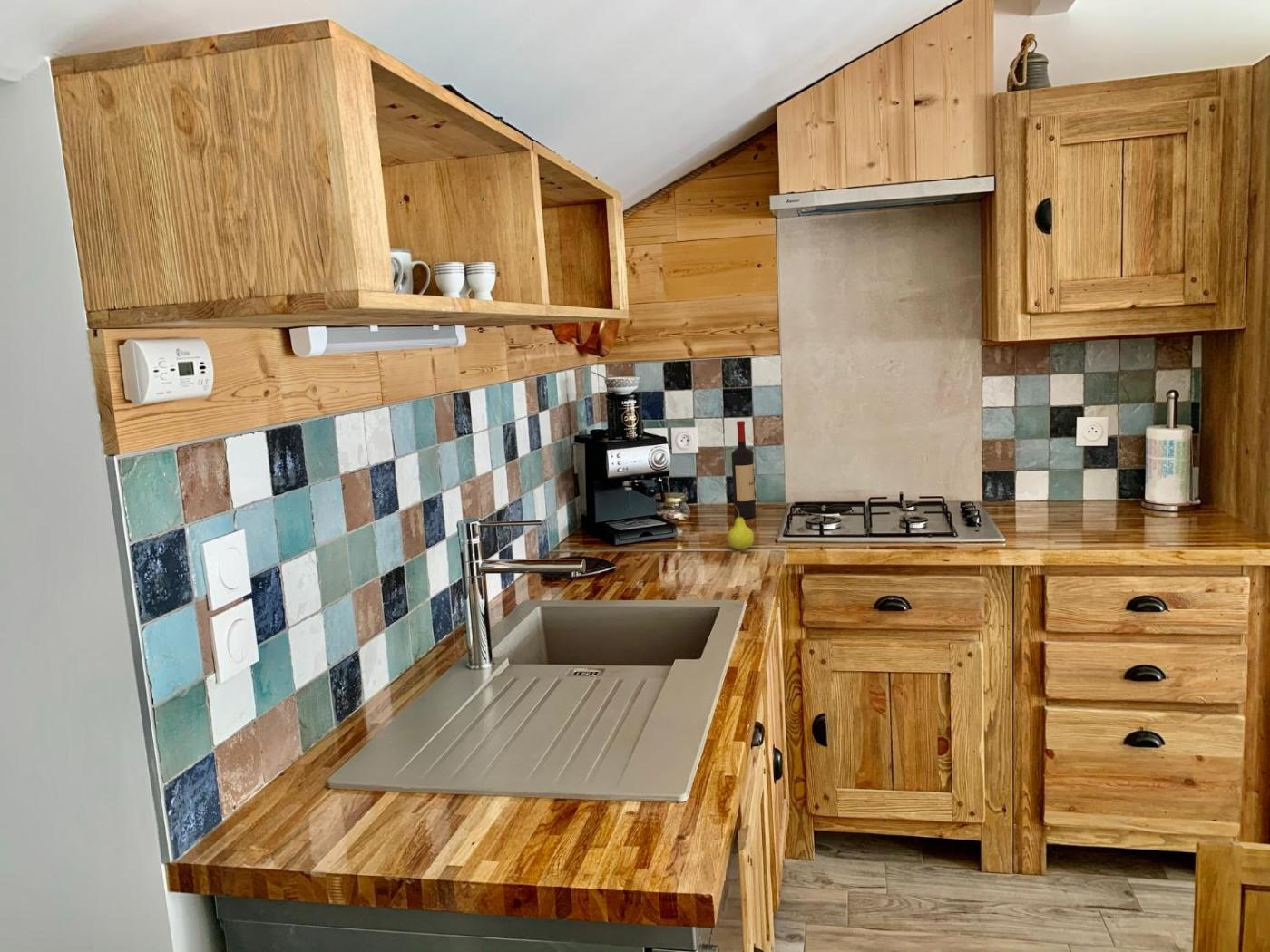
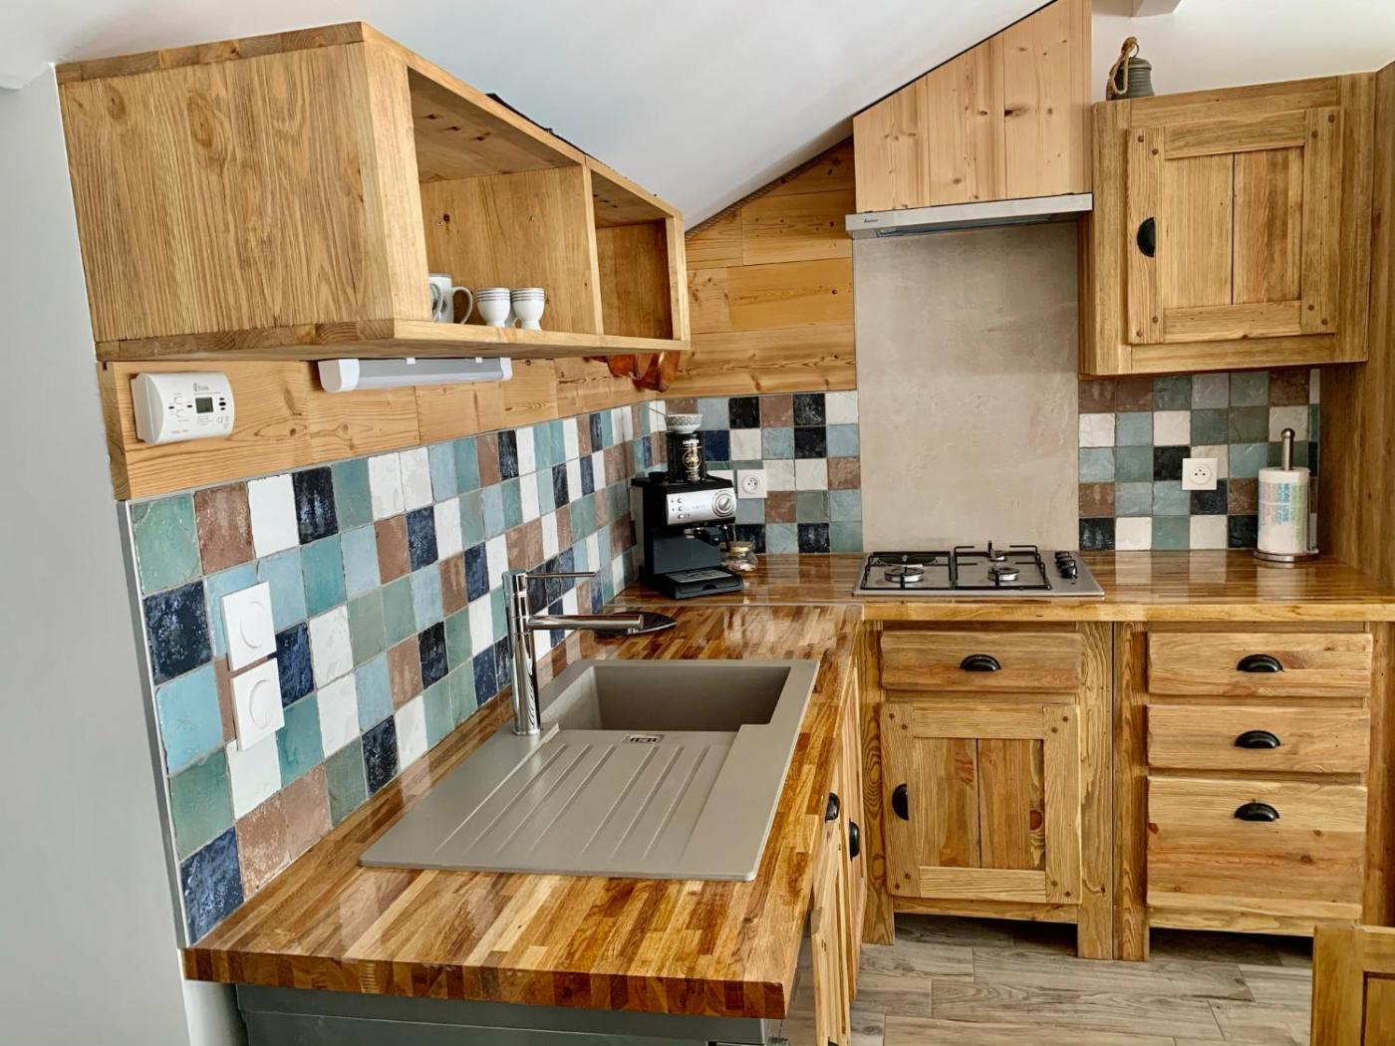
- fruit (740, 528)
- wine bottle (742, 469)
